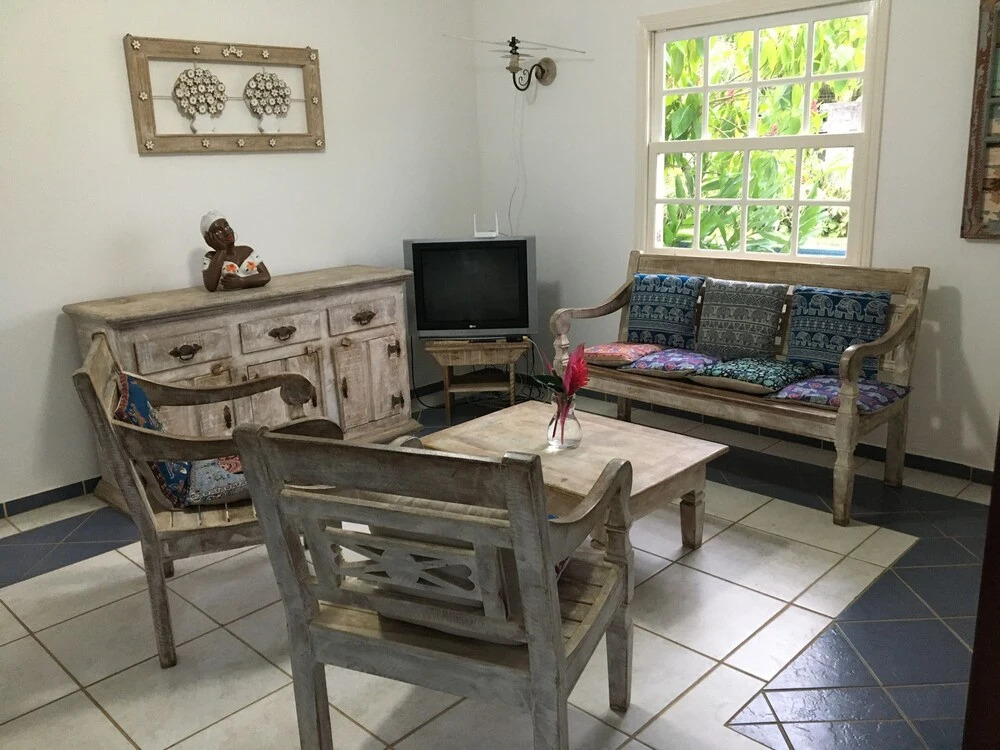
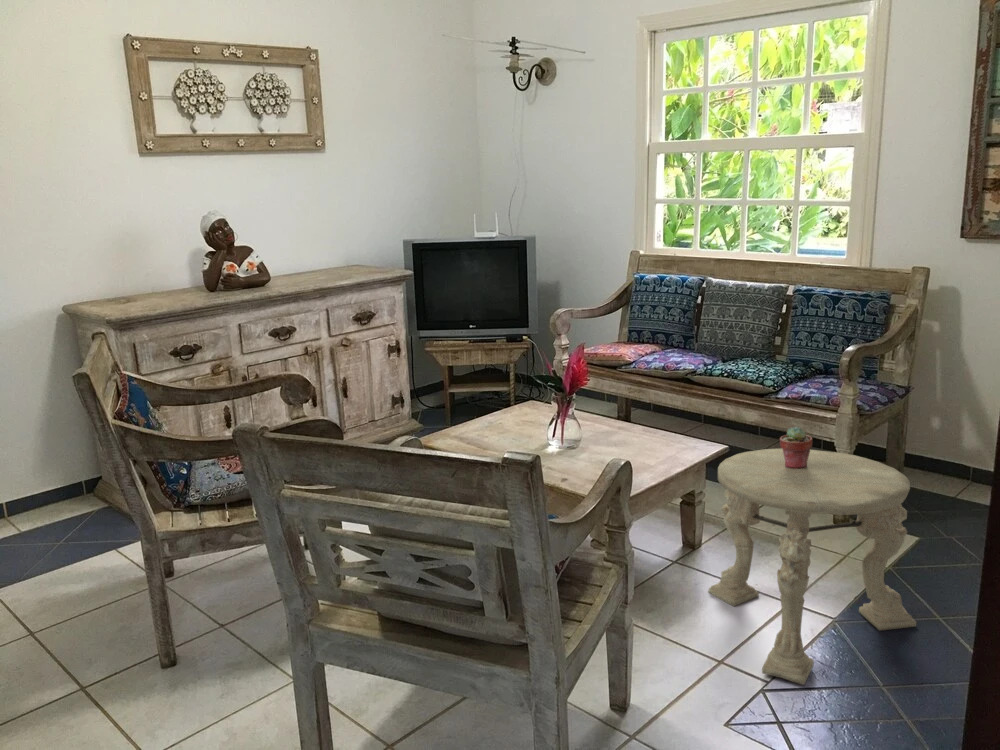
+ potted succulent (795, 445)
+ side table (798, 553)
